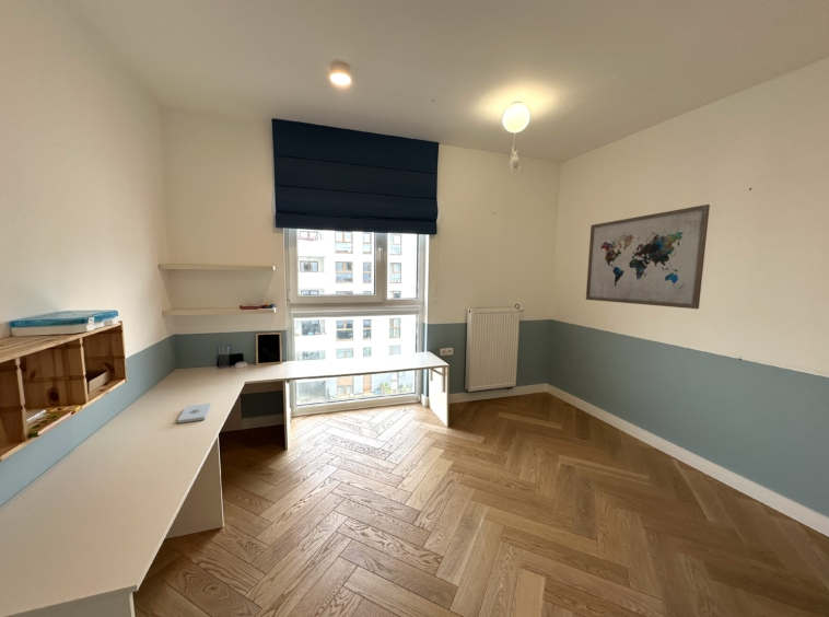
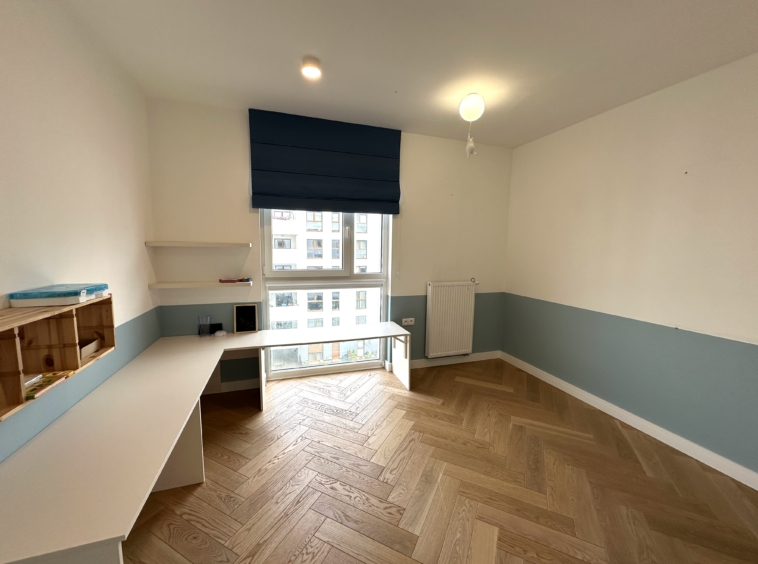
- notepad (195, 412)
- wall art (637, 260)
